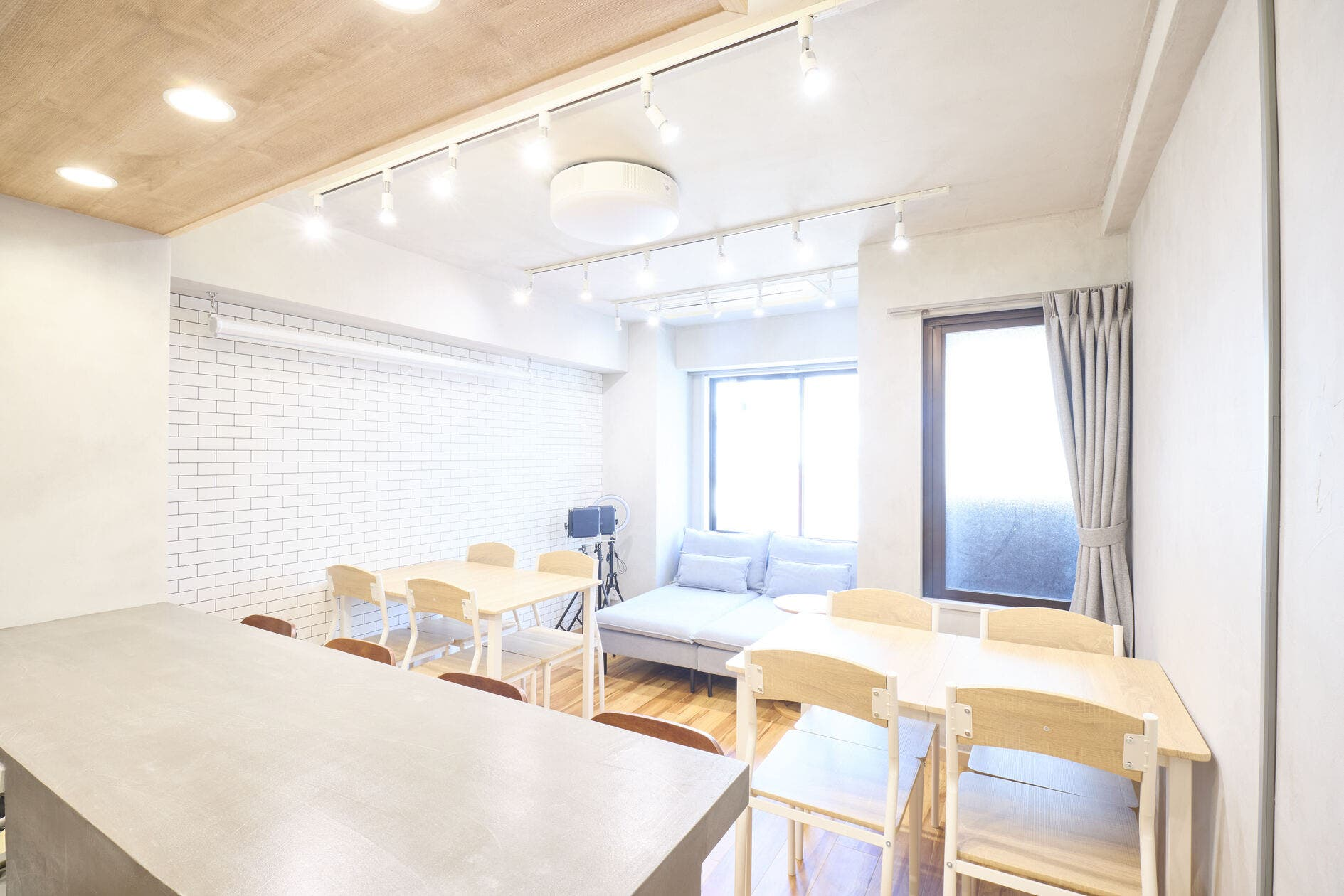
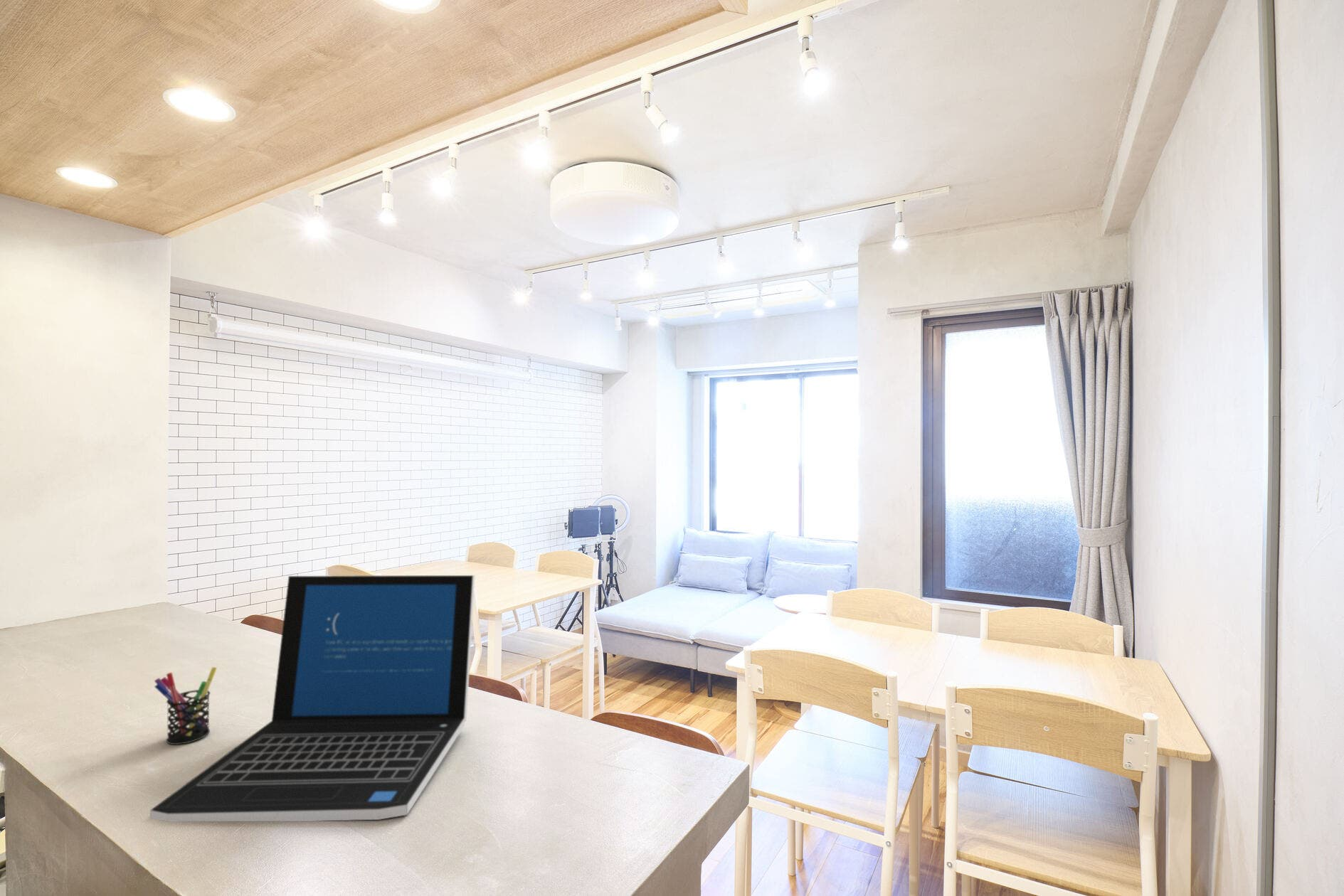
+ pen holder (189, 703)
+ laptop (339, 678)
